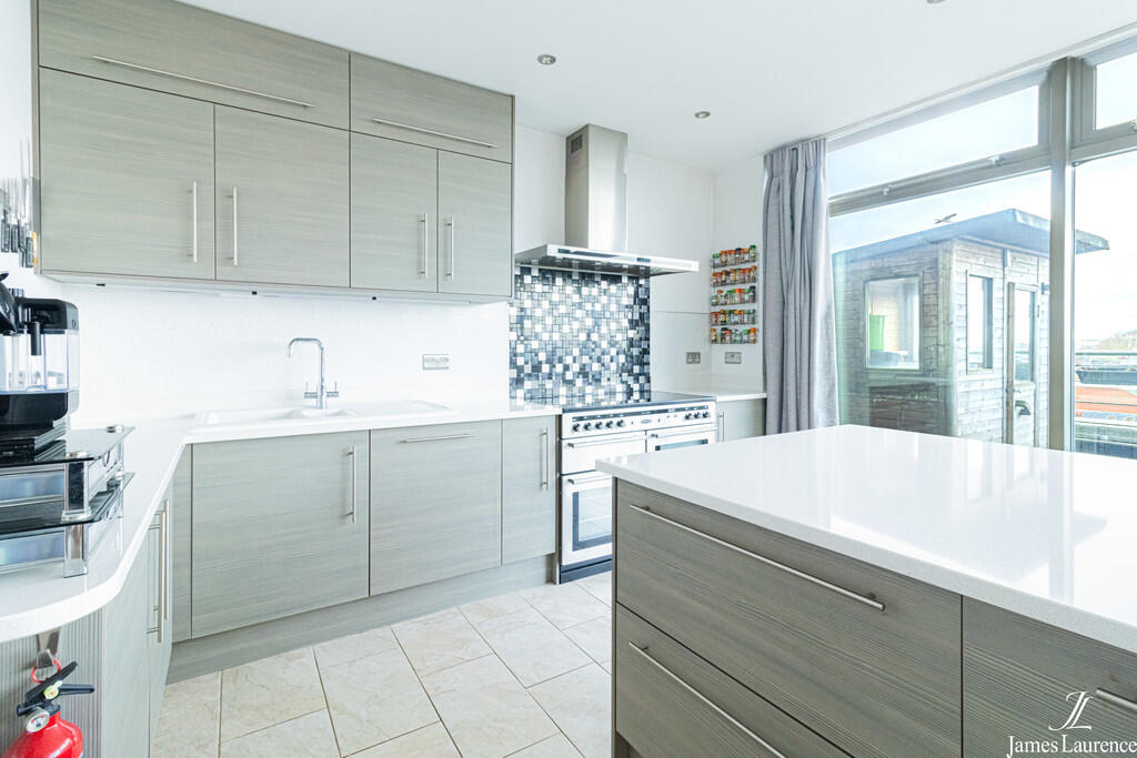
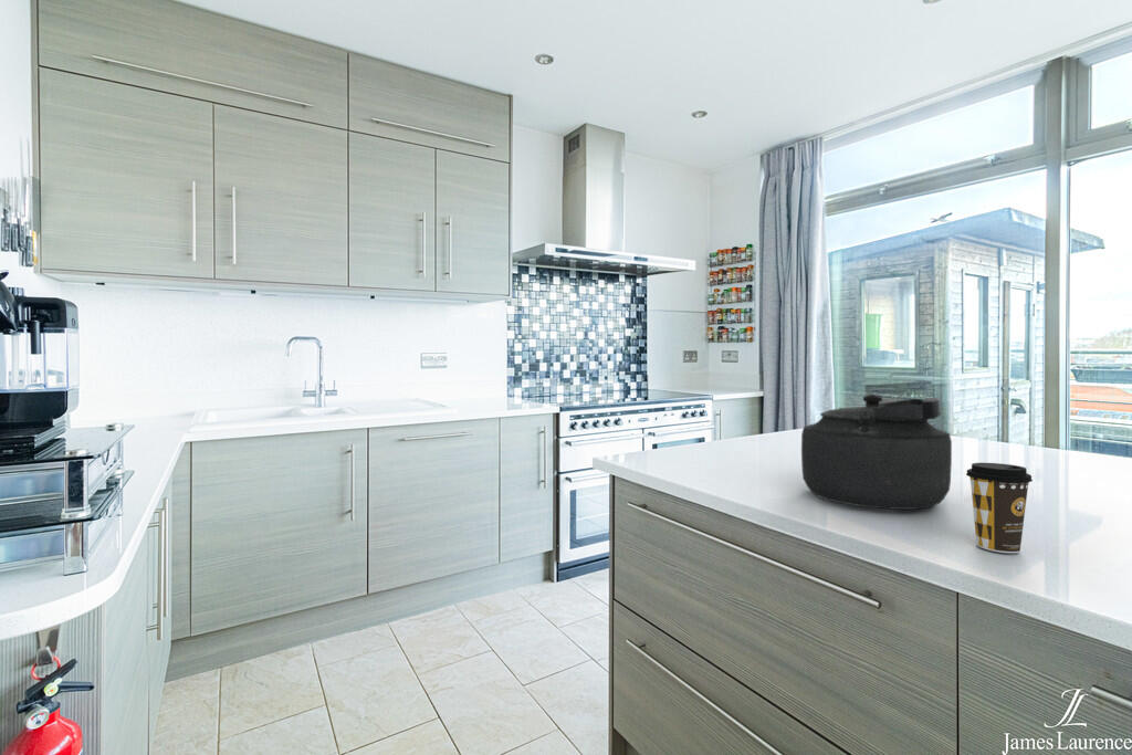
+ coffee cup (997, 506)
+ kettle (874, 445)
